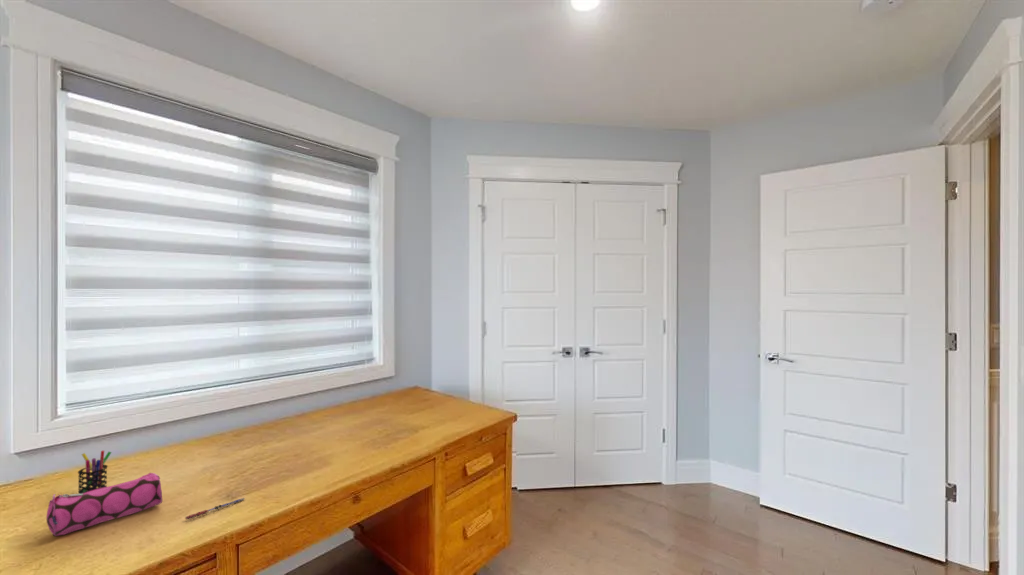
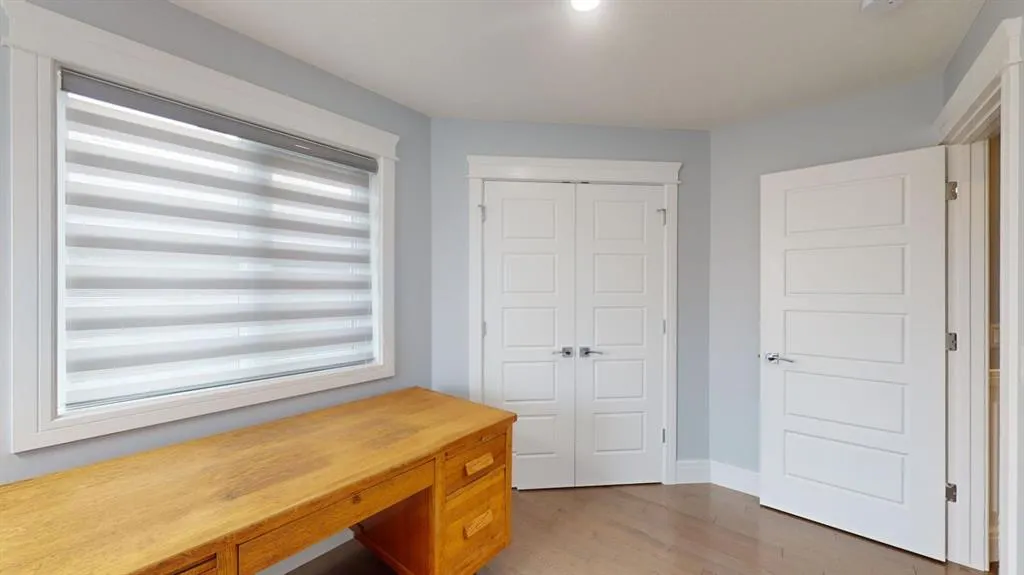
- pencil case (108, 500)
- pen holder (96, 471)
- pen (216, 507)
